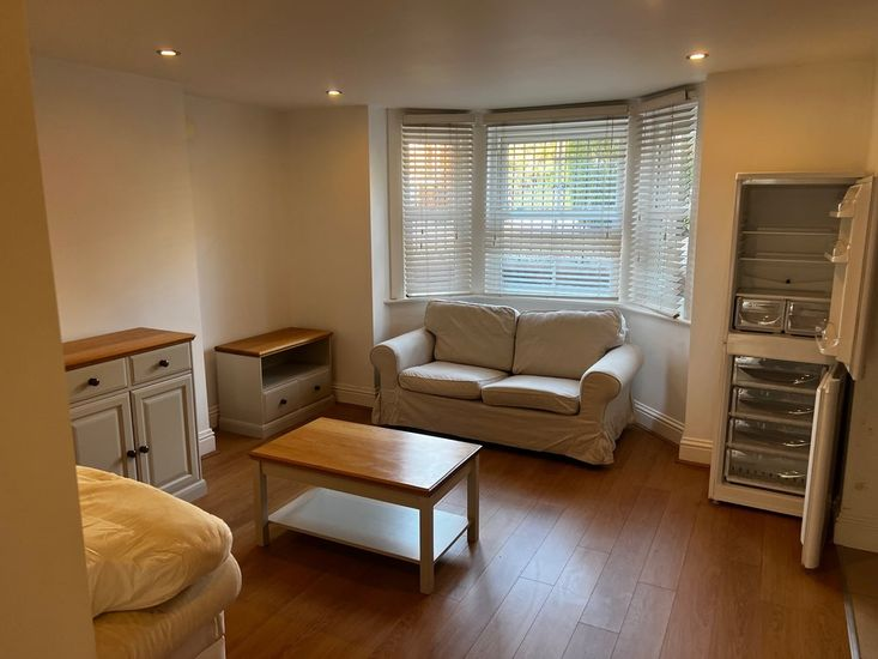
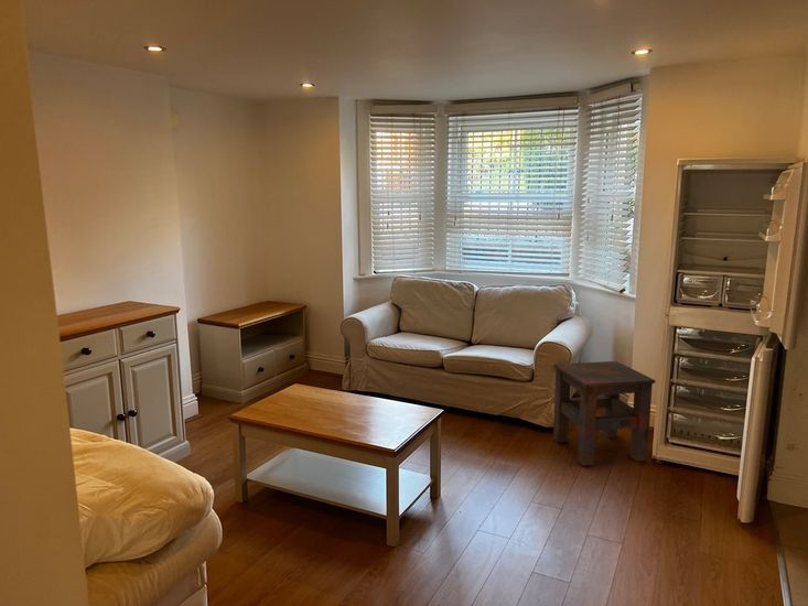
+ side table (600, 408)
